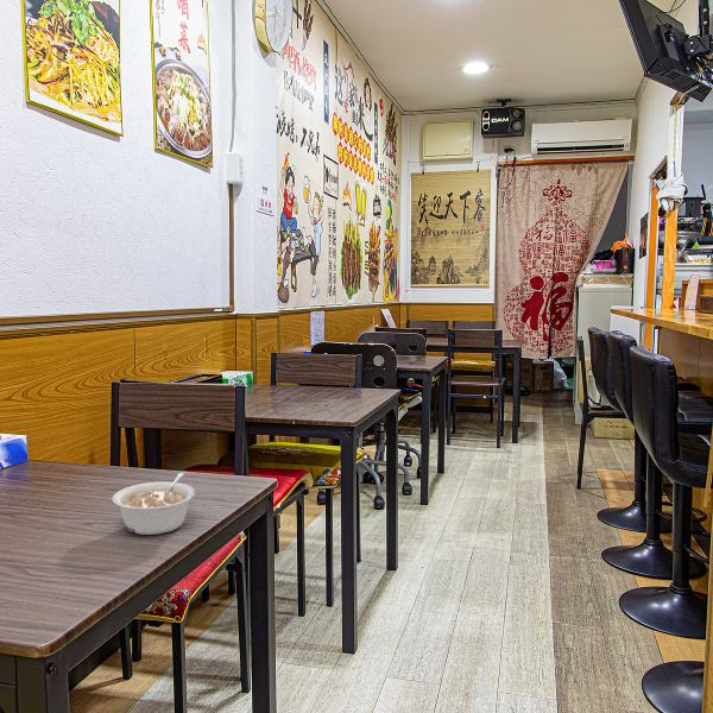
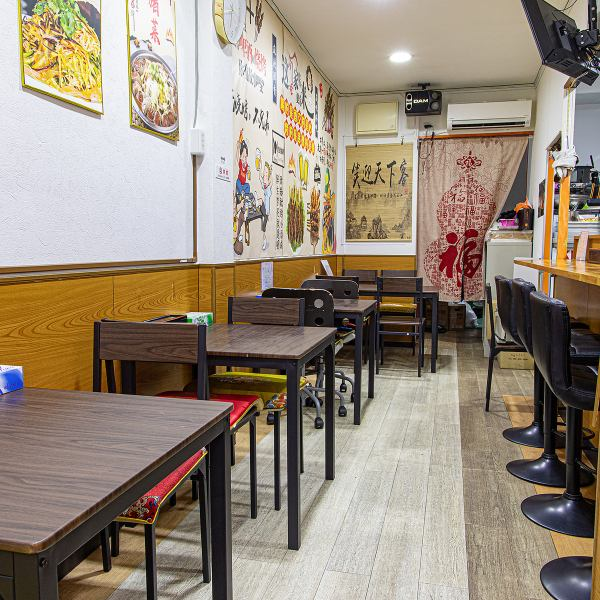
- legume (154, 505)
